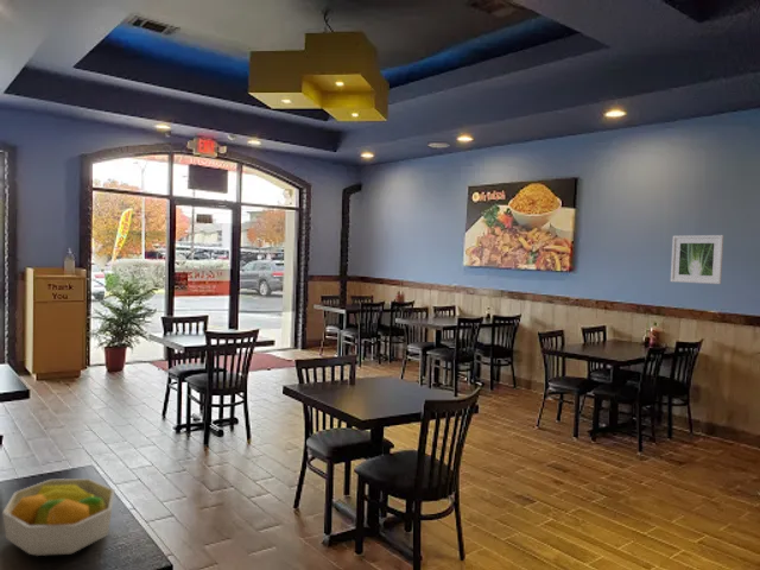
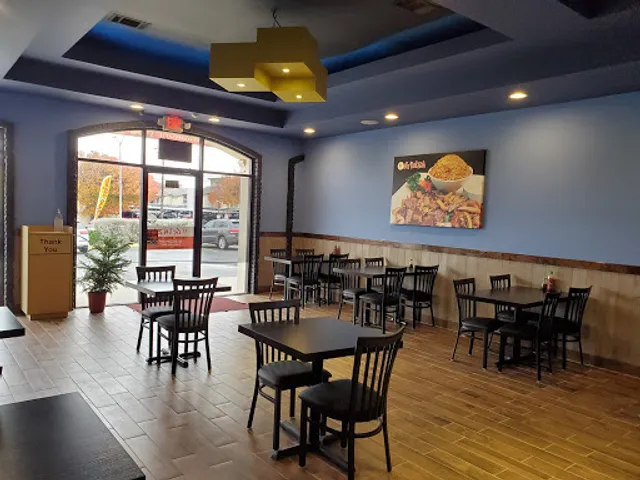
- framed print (696, 259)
- fruit bowl (61, 509)
